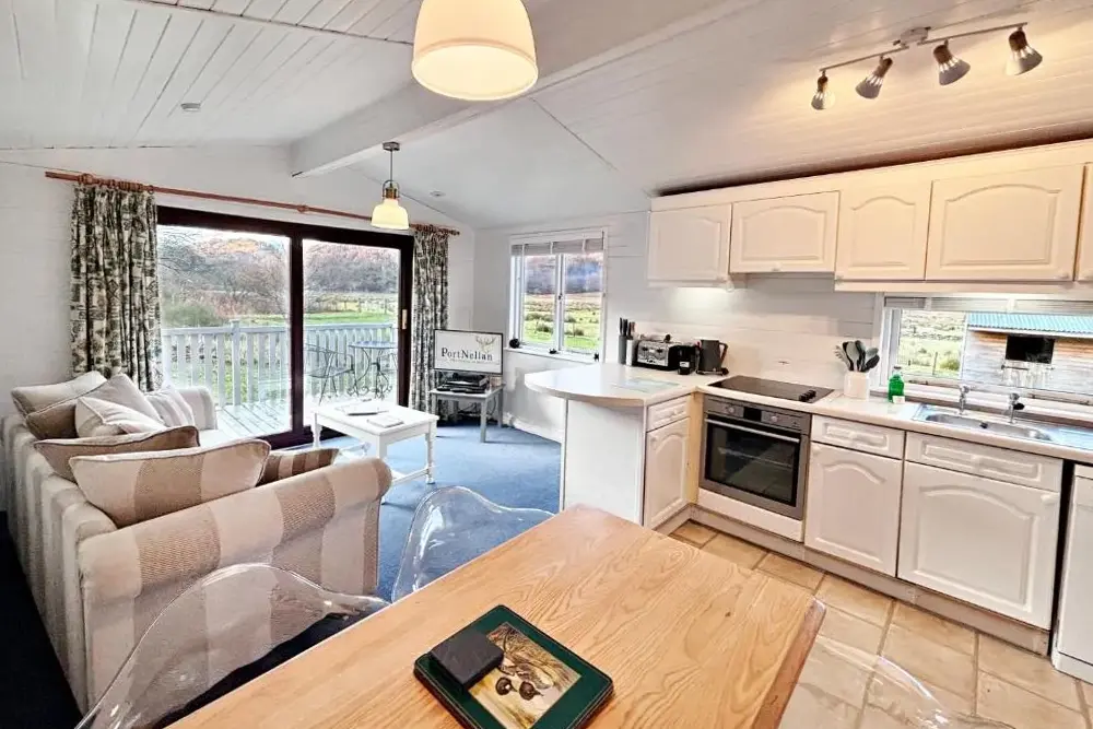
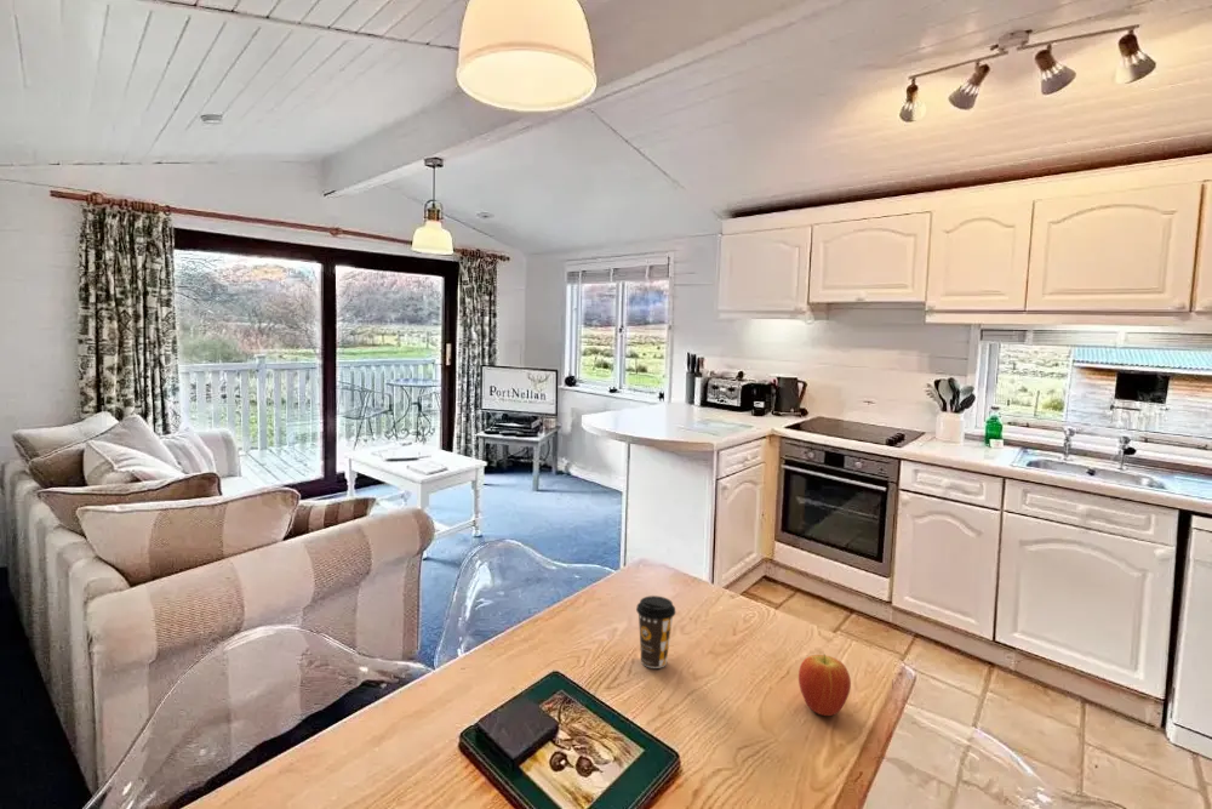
+ coffee cup (654, 632)
+ fruit (823, 682)
